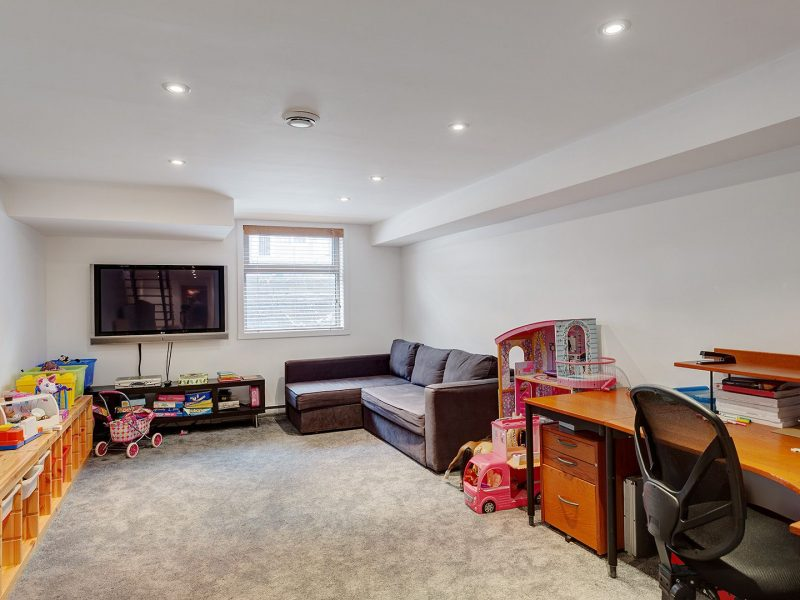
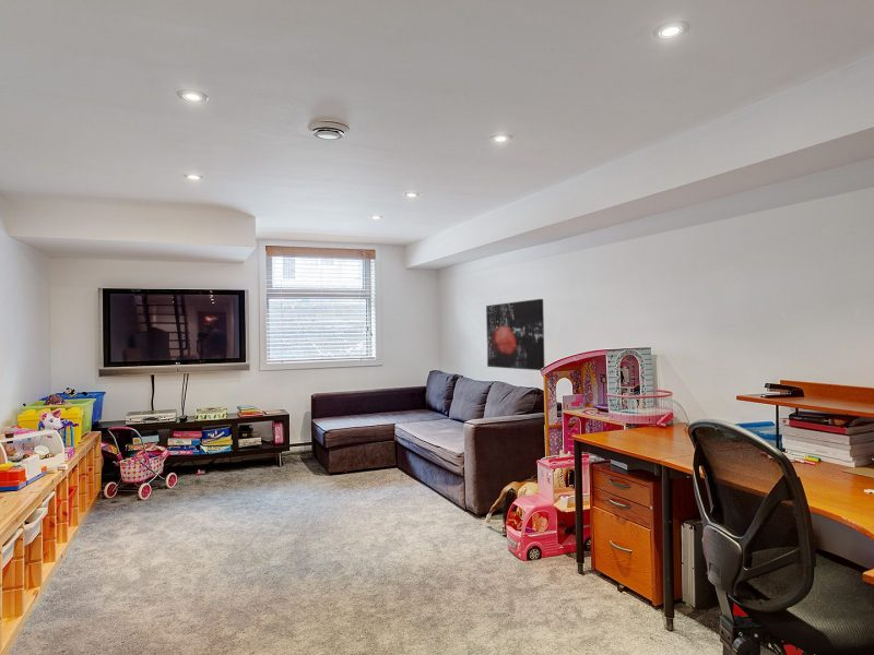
+ wall art (512, 335)
